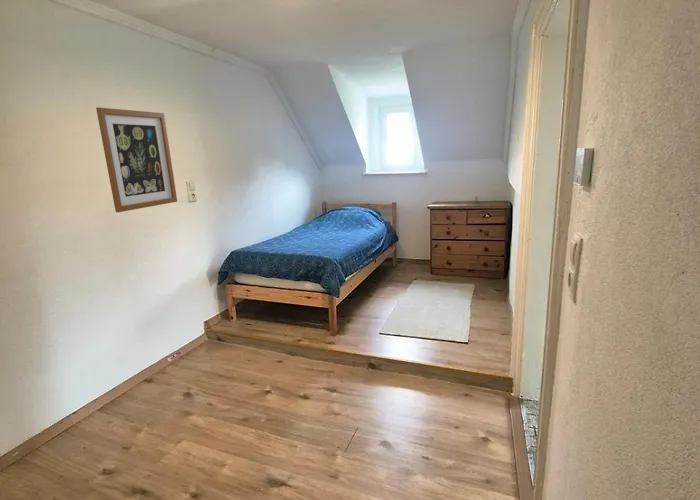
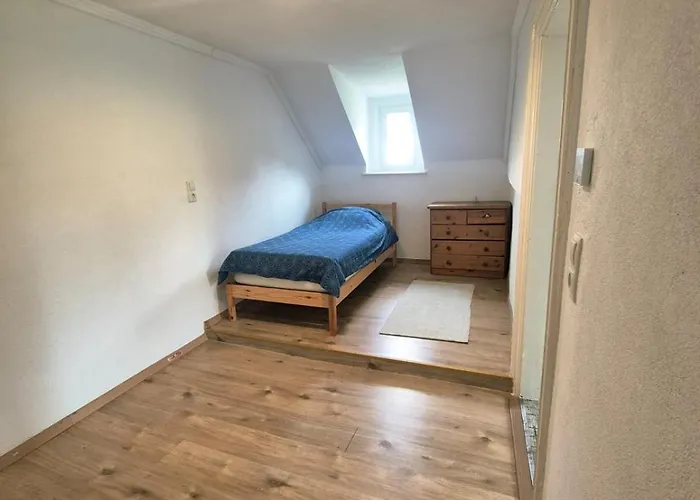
- wall art (141, 160)
